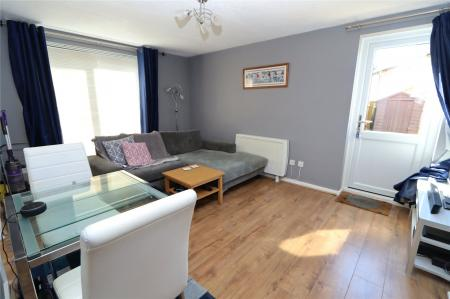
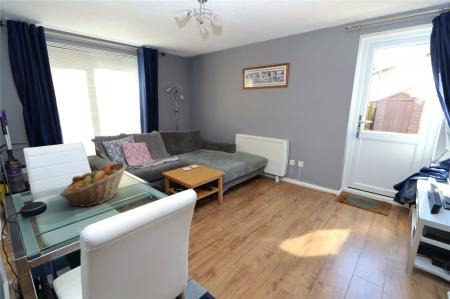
+ fruit basket (97, 182)
